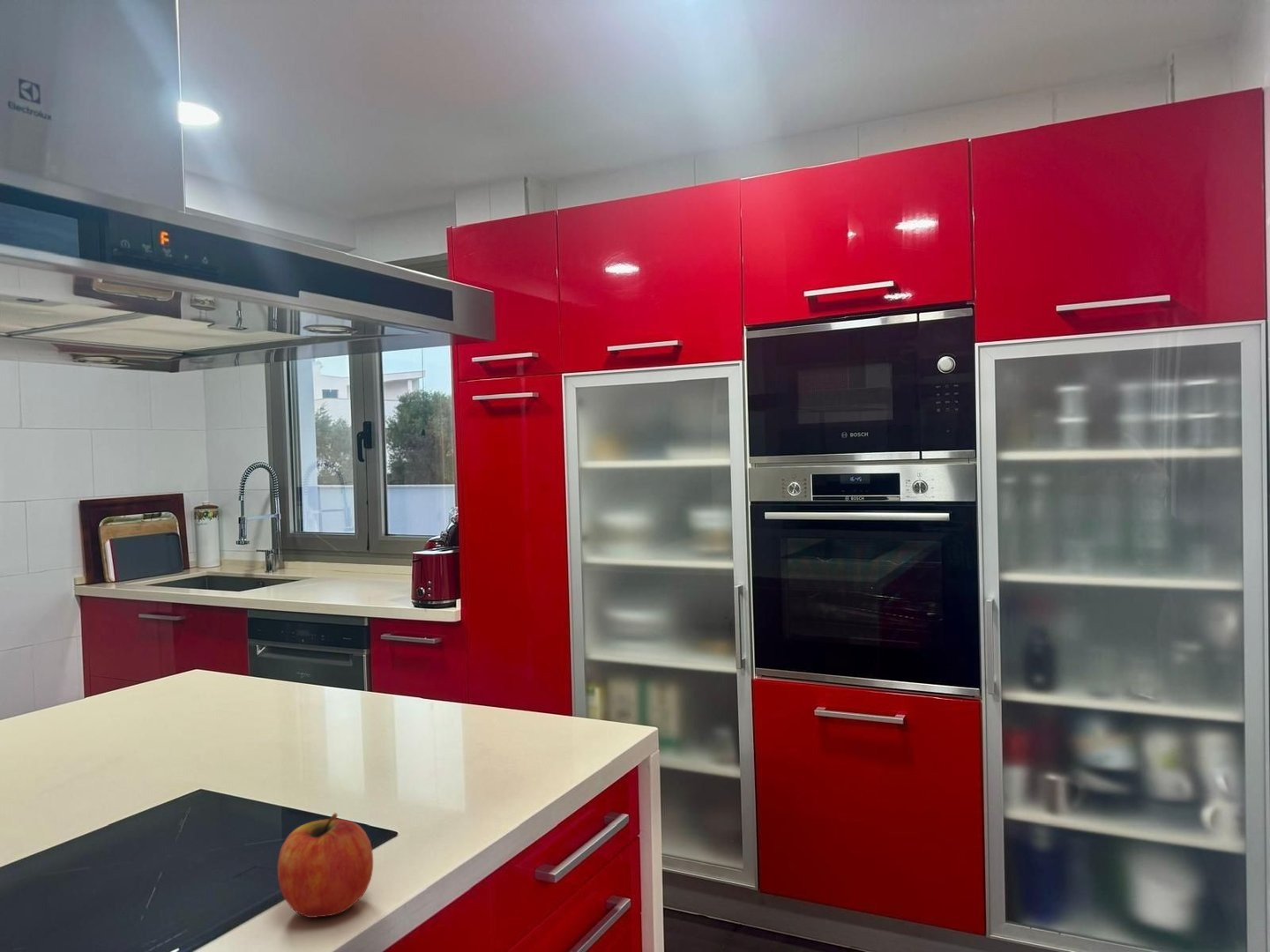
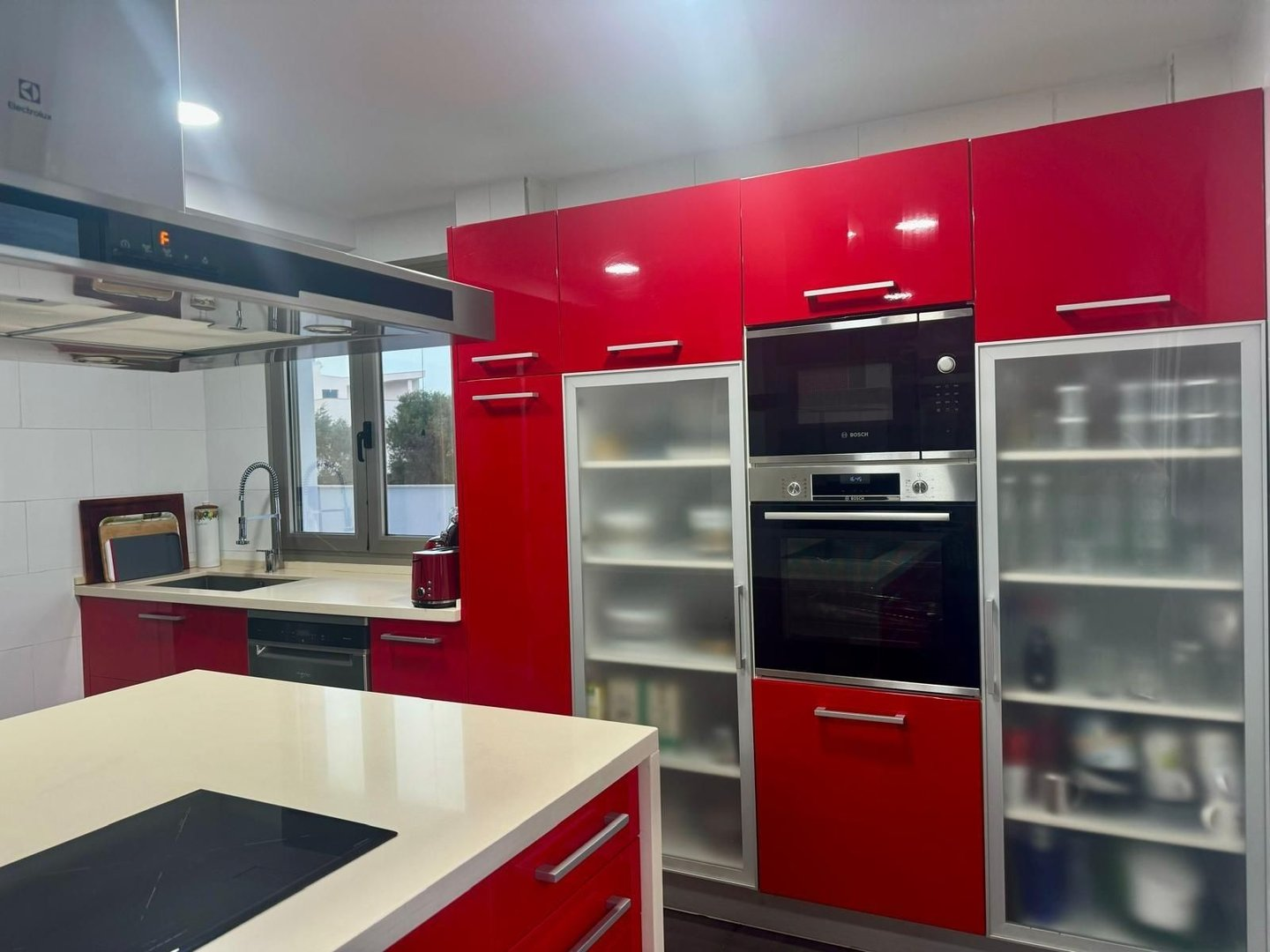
- fruit (325, 861)
